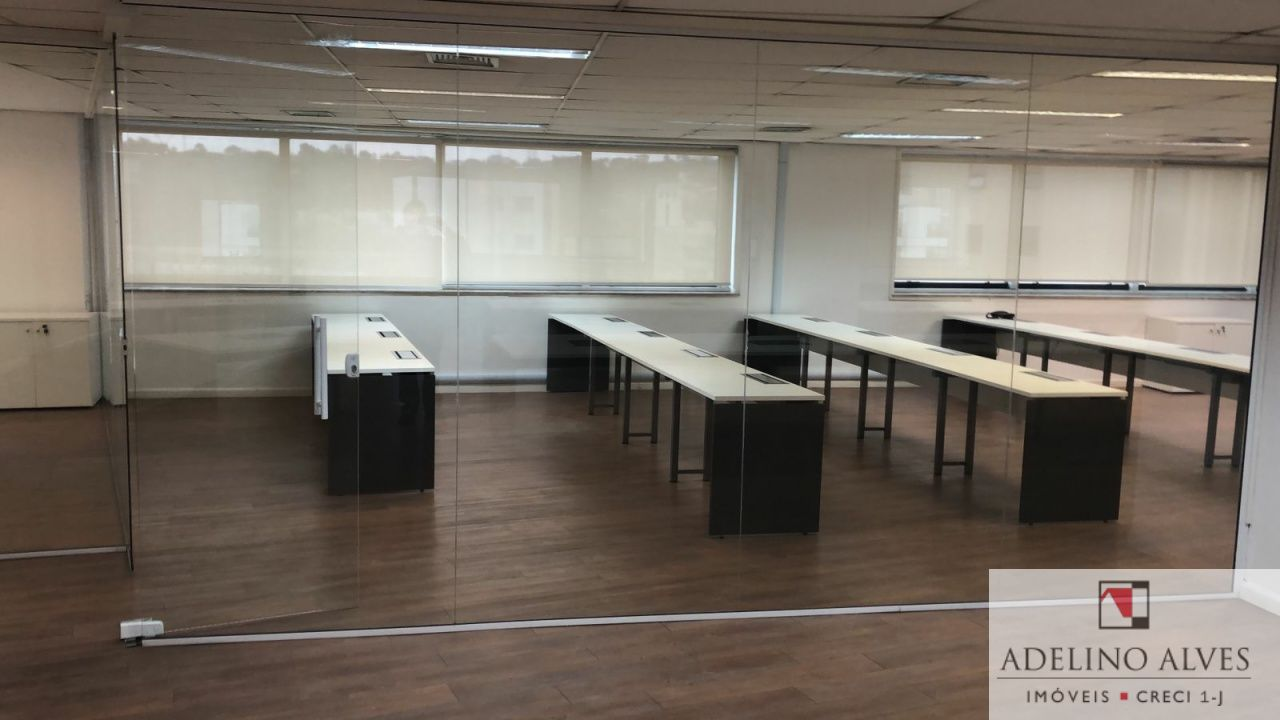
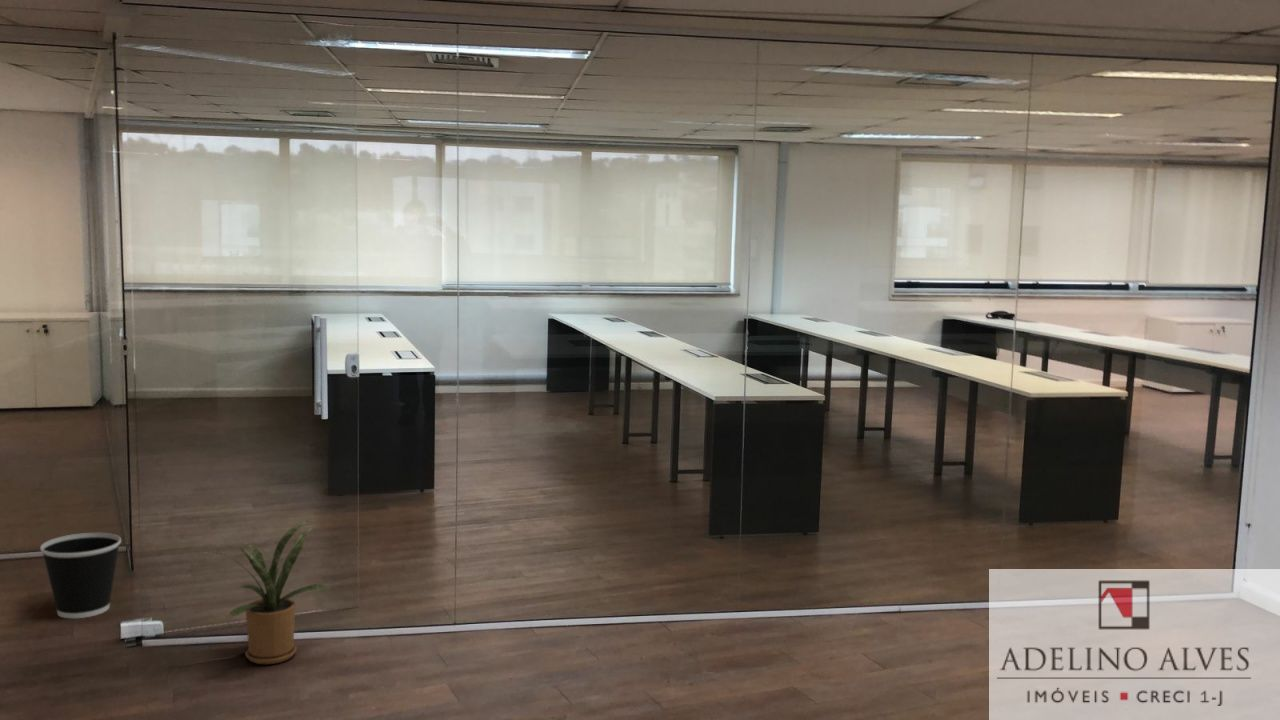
+ wastebasket (82, 576)
+ house plant (268, 589)
